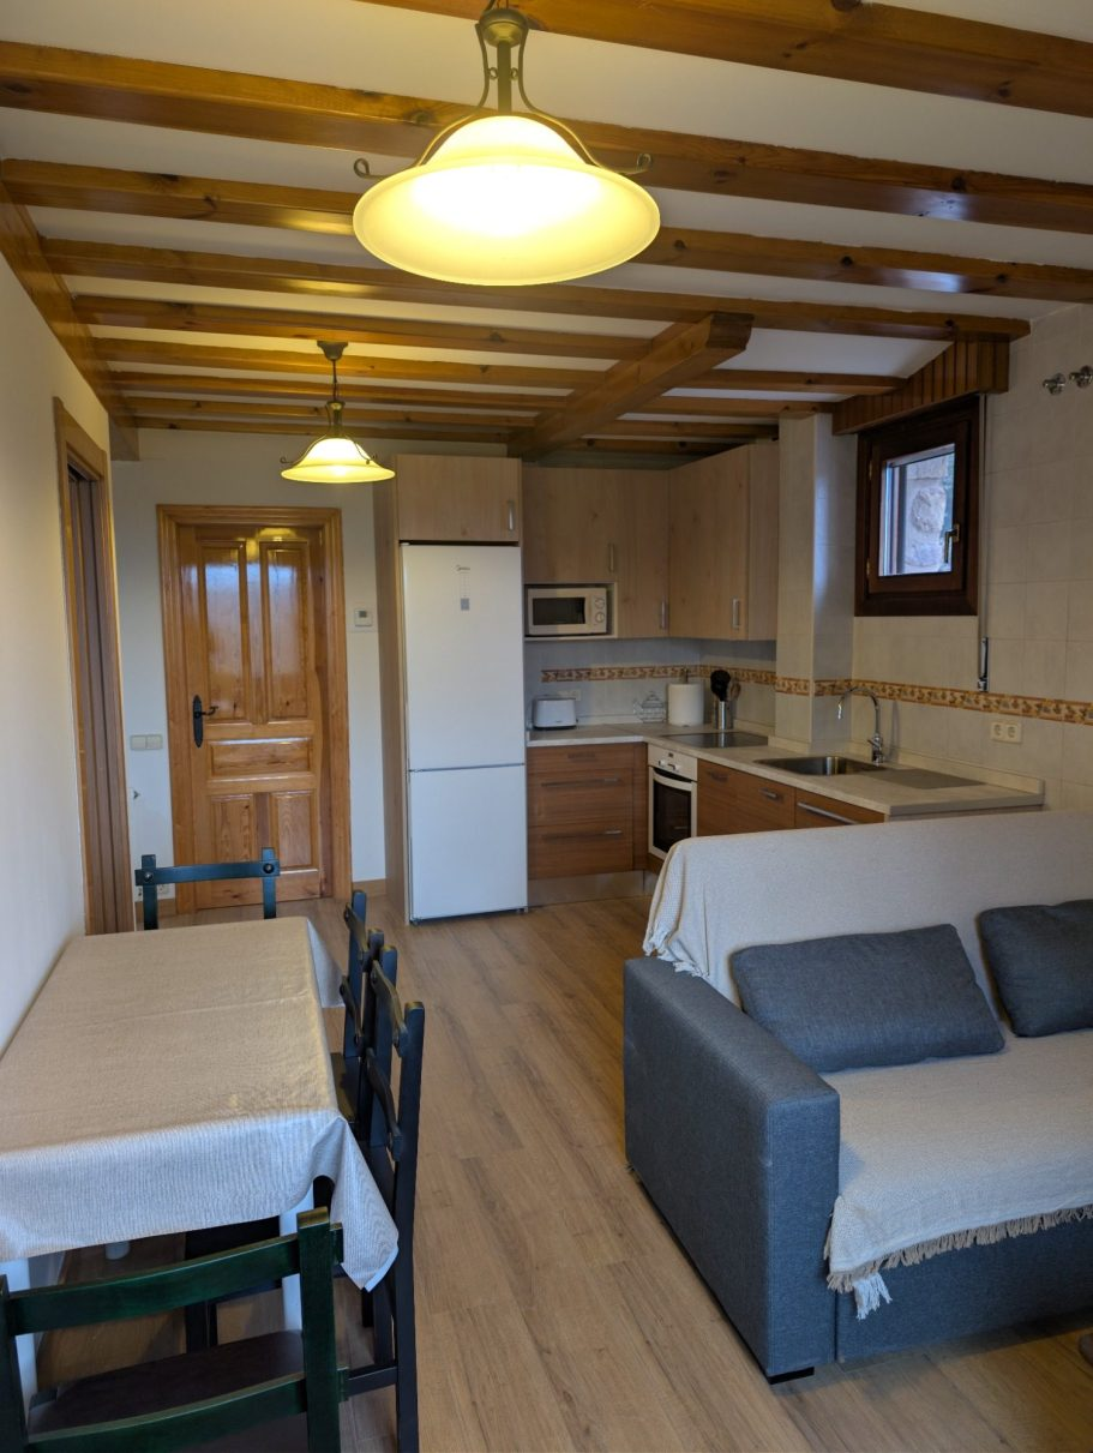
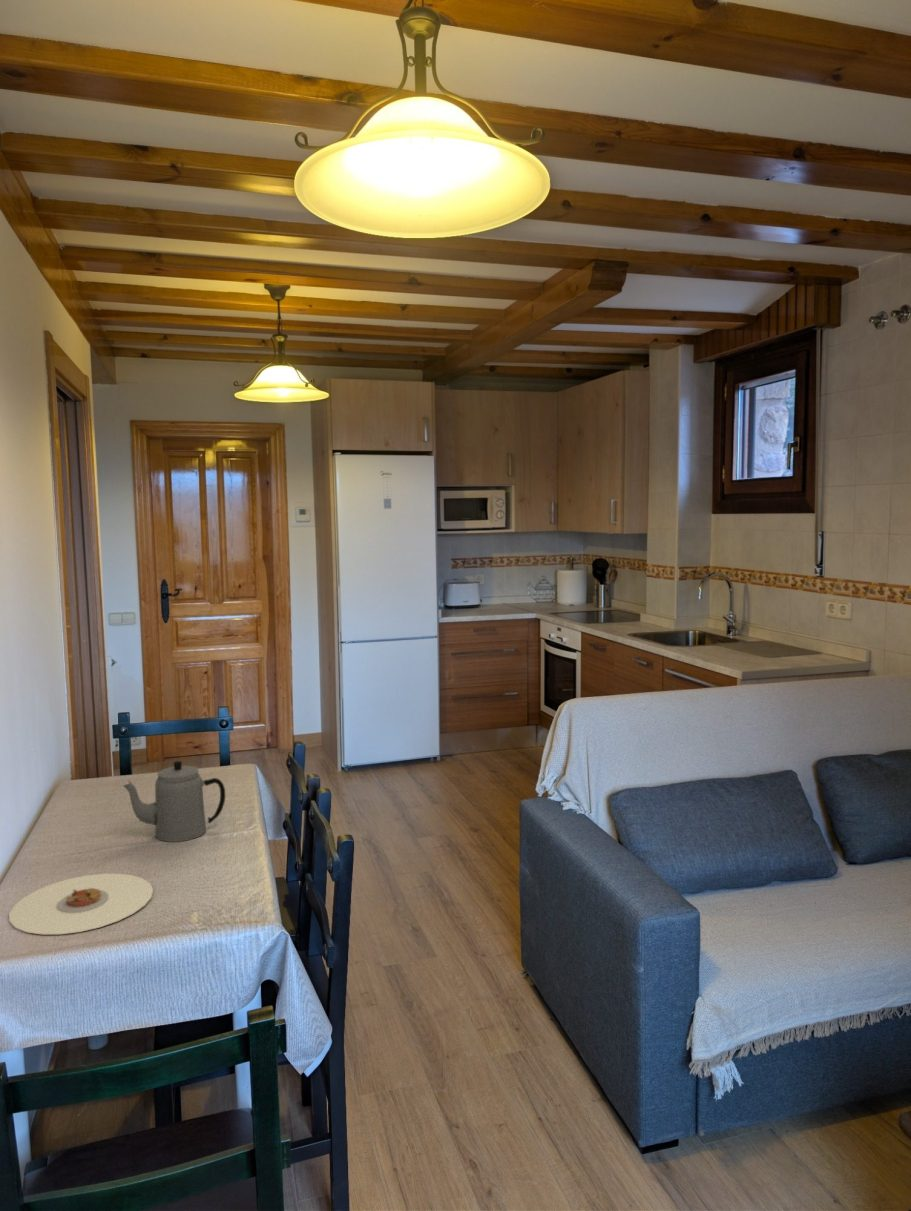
+ teapot (175, 797)
+ plate (82, 897)
